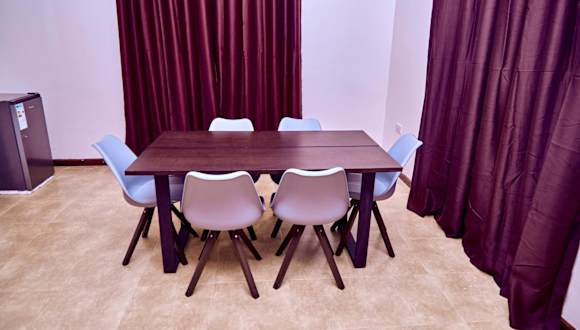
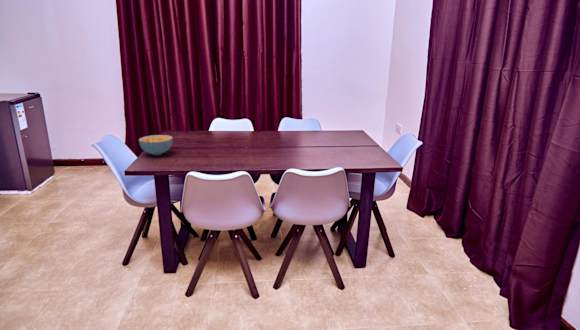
+ cereal bowl (156, 146)
